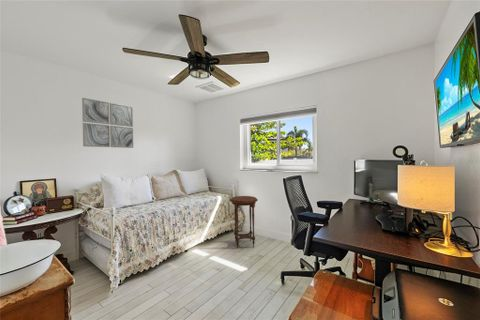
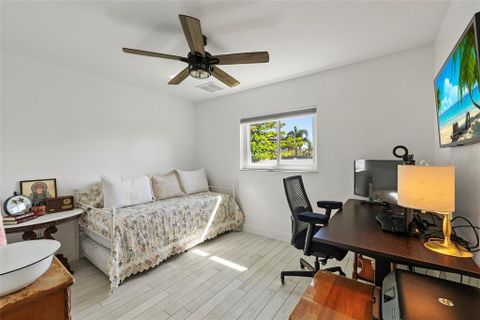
- wall art (109, 125)
- side table (250, 221)
